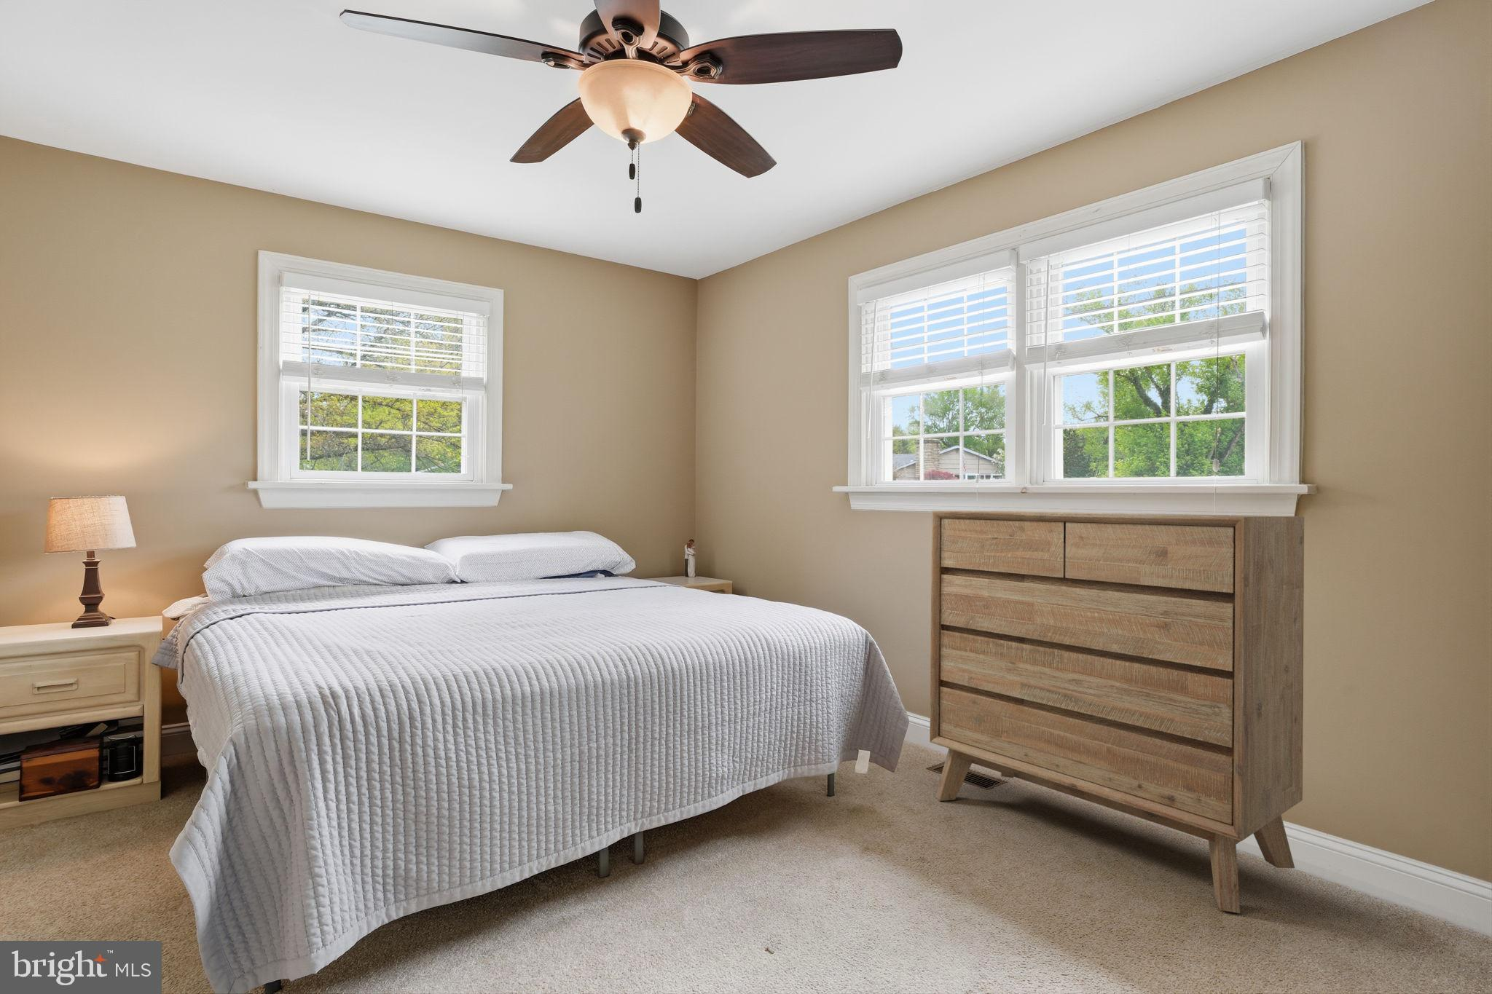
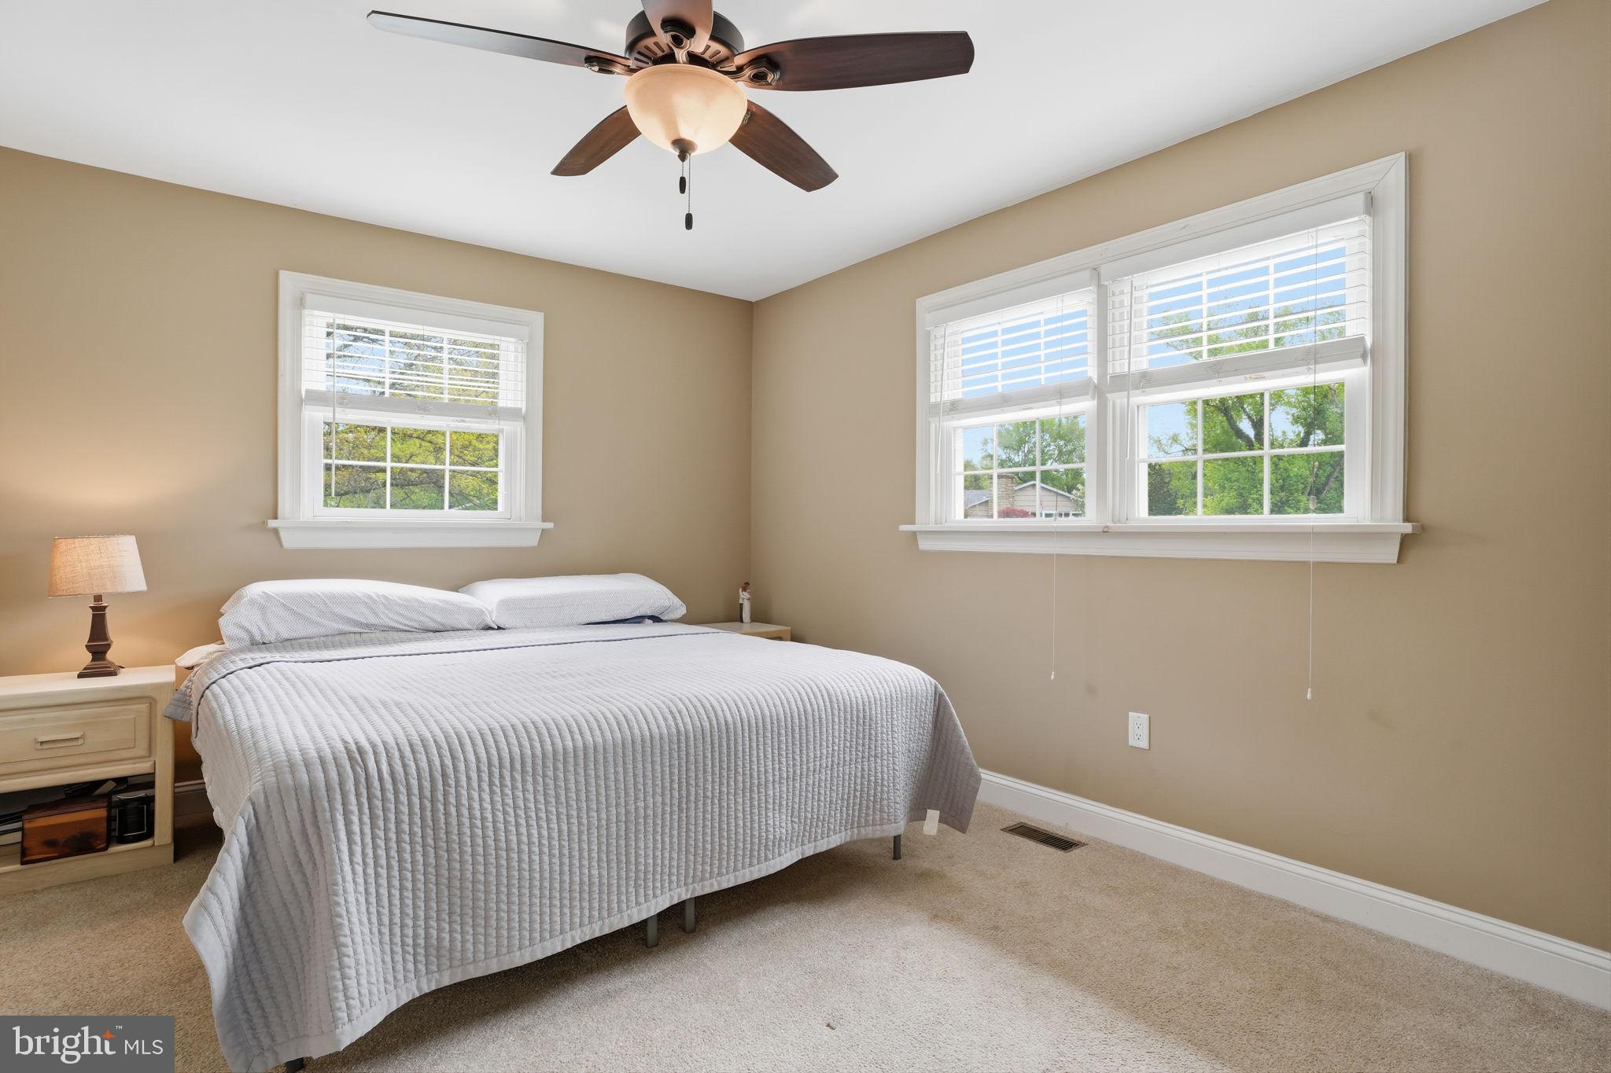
- dresser (1097, 671)
